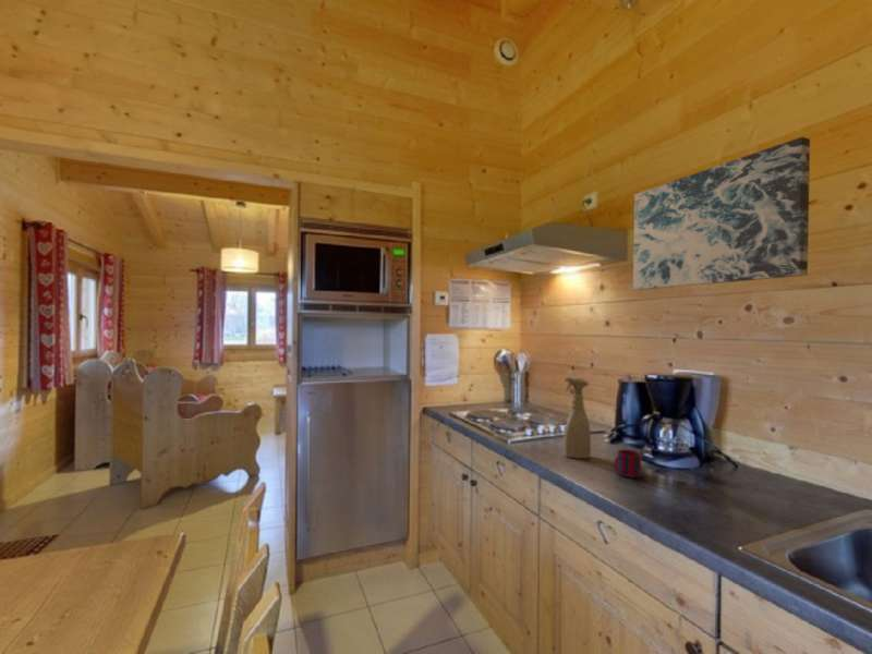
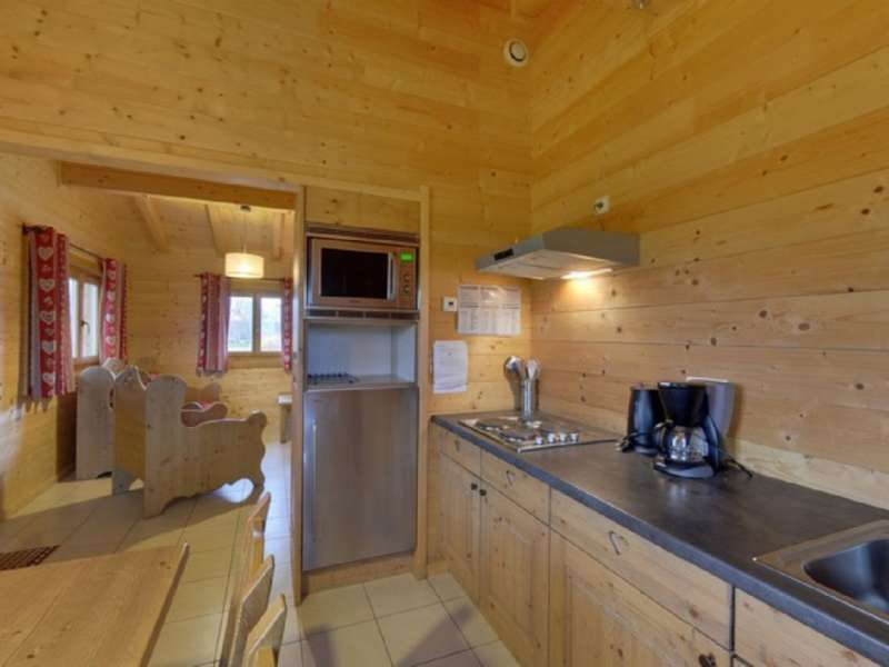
- spray bottle (578, 416)
- wall art (705, 227)
- mug (625, 463)
